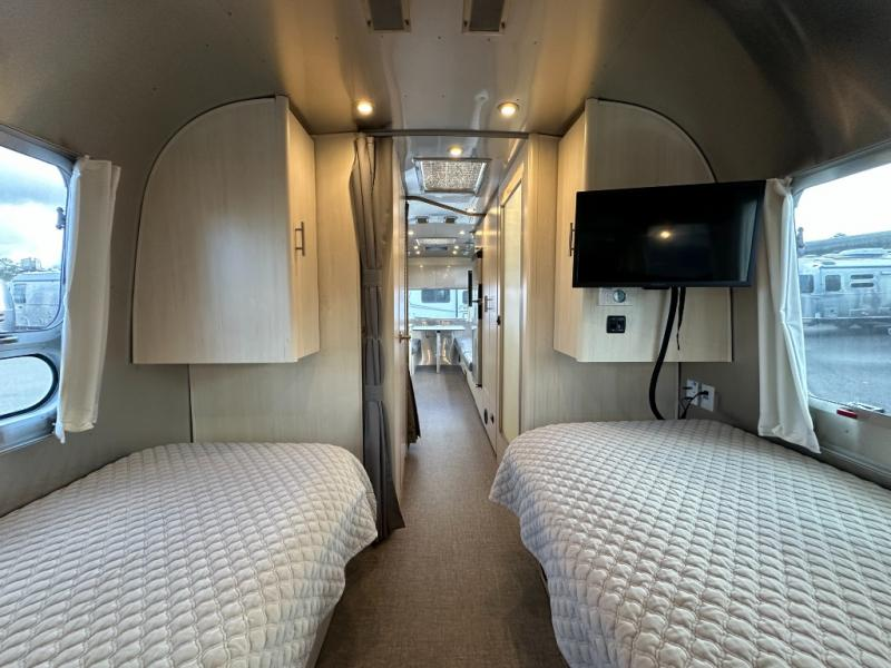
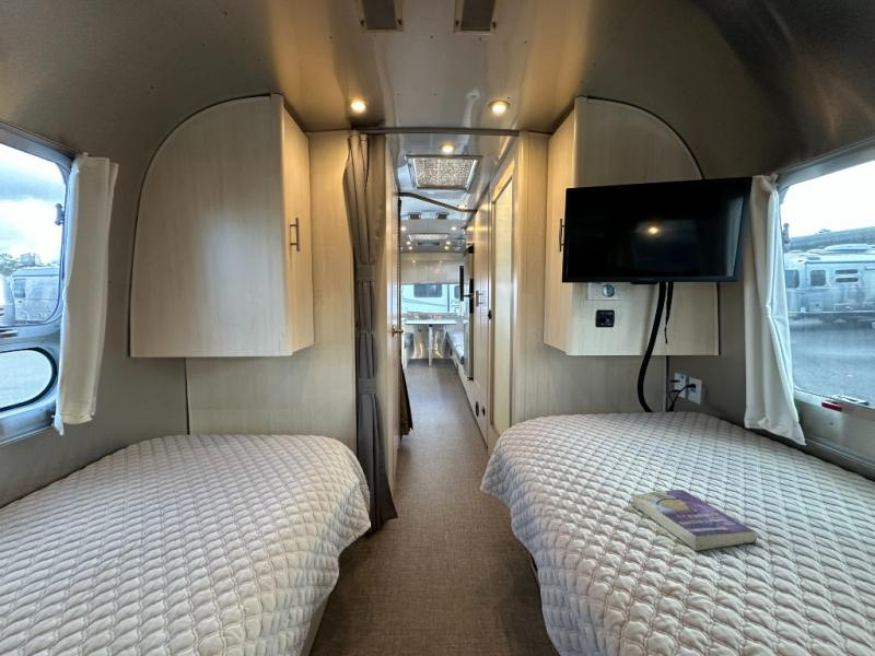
+ book (687, 514)
